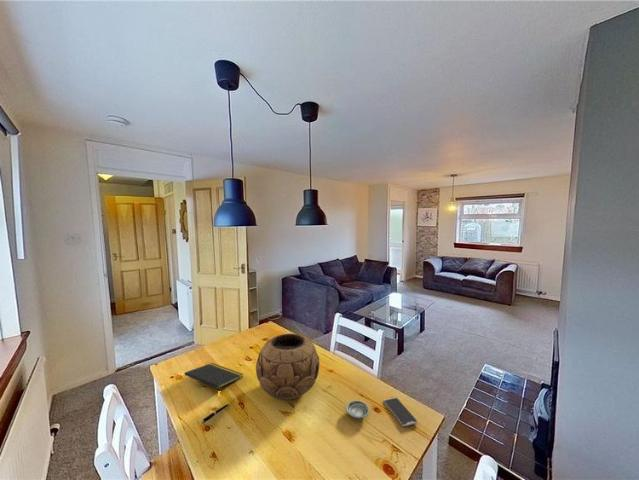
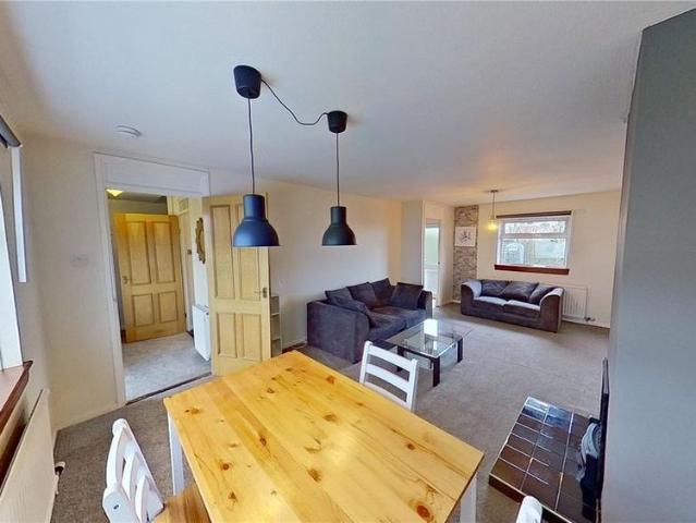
- saucer (357, 411)
- smartphone (399, 410)
- pen (217, 411)
- notepad (214, 374)
- decorative bowl (288, 364)
